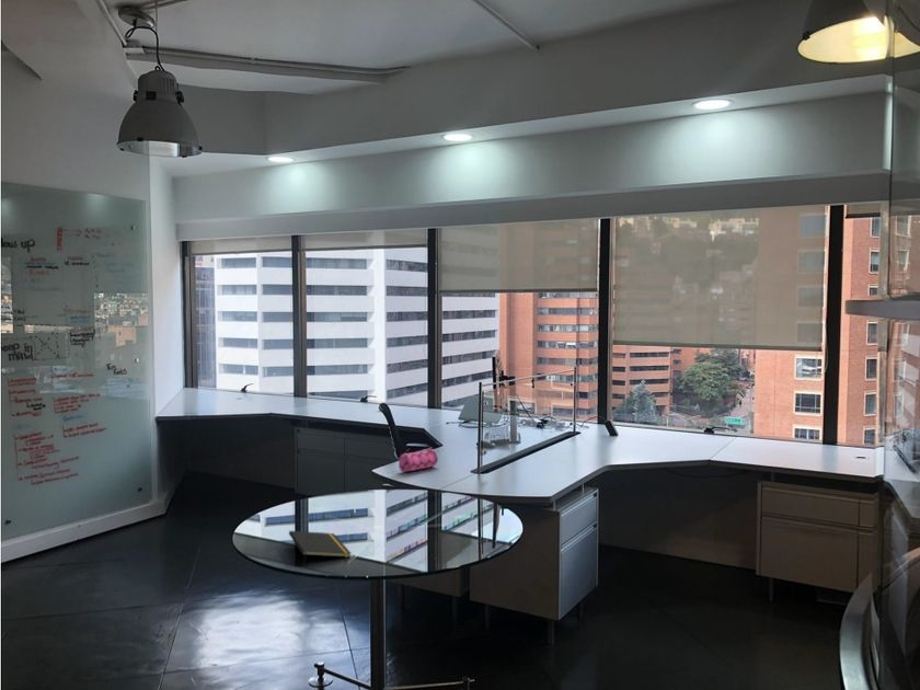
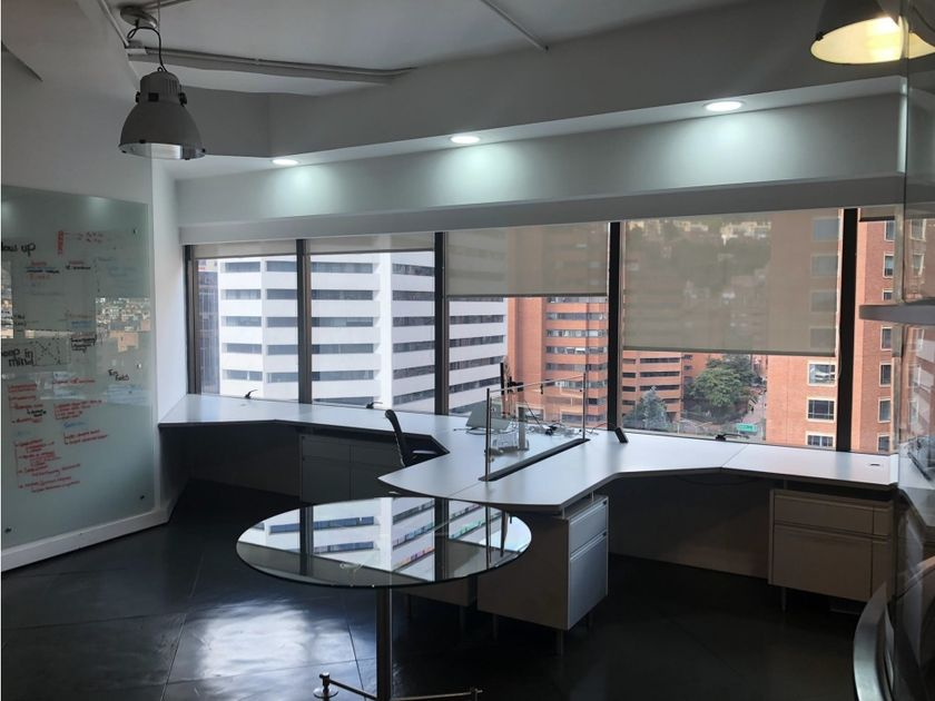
- pencil case (417, 459)
- notepad (319, 543)
